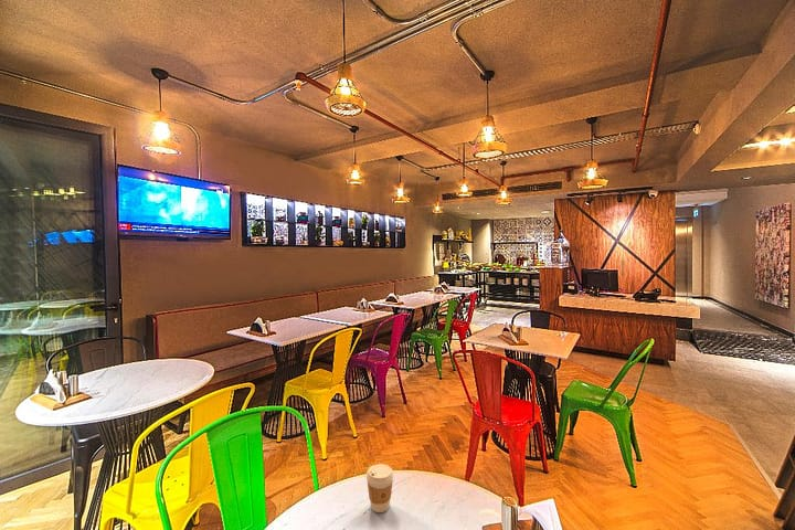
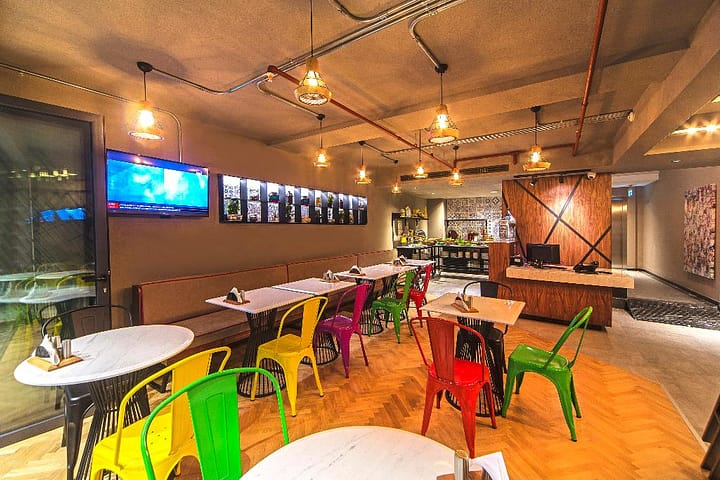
- coffee cup (380, 487)
